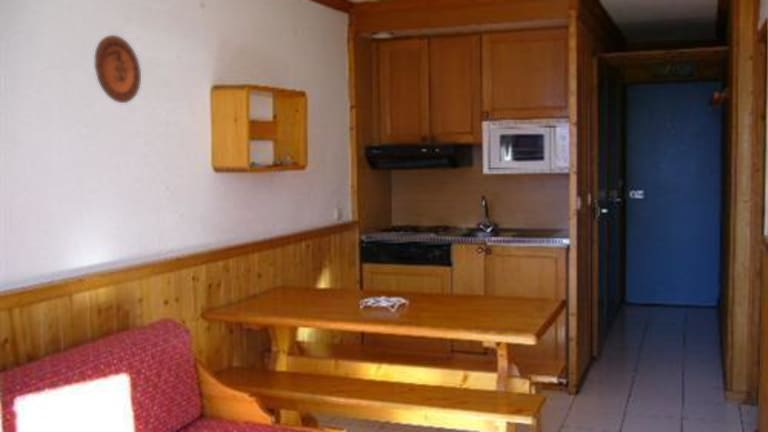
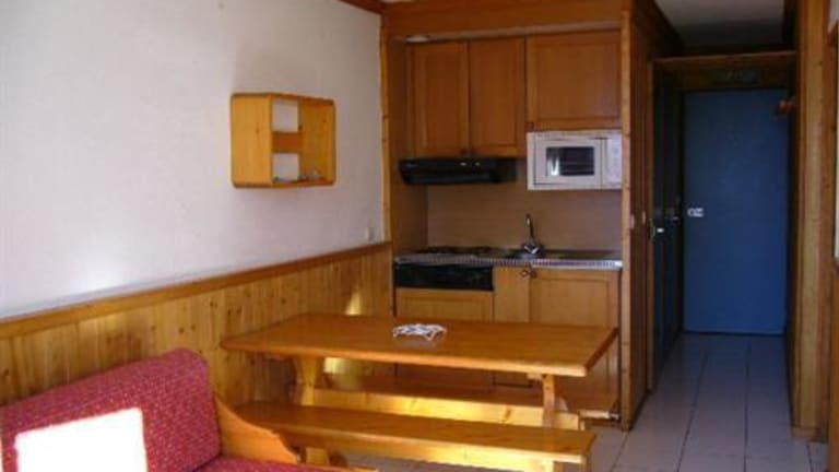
- decorative plate (117, 69)
